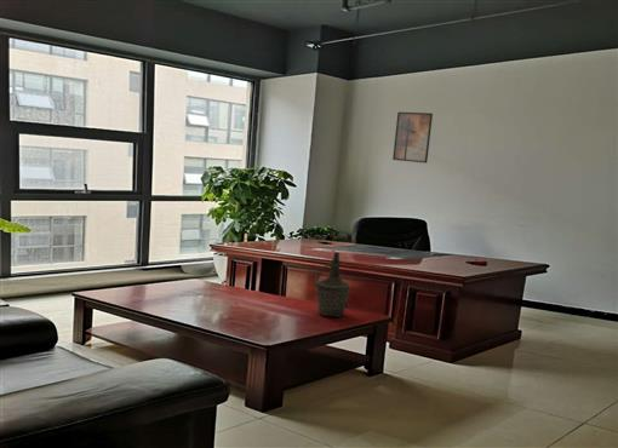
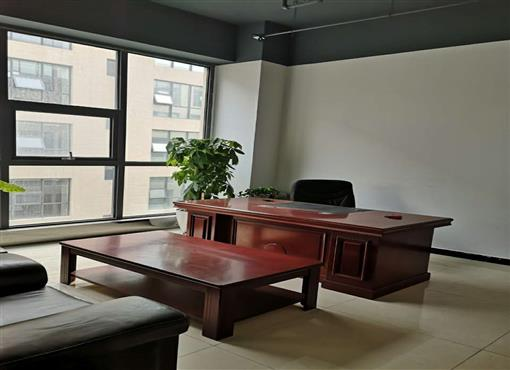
- bottle (333, 283)
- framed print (412, 137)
